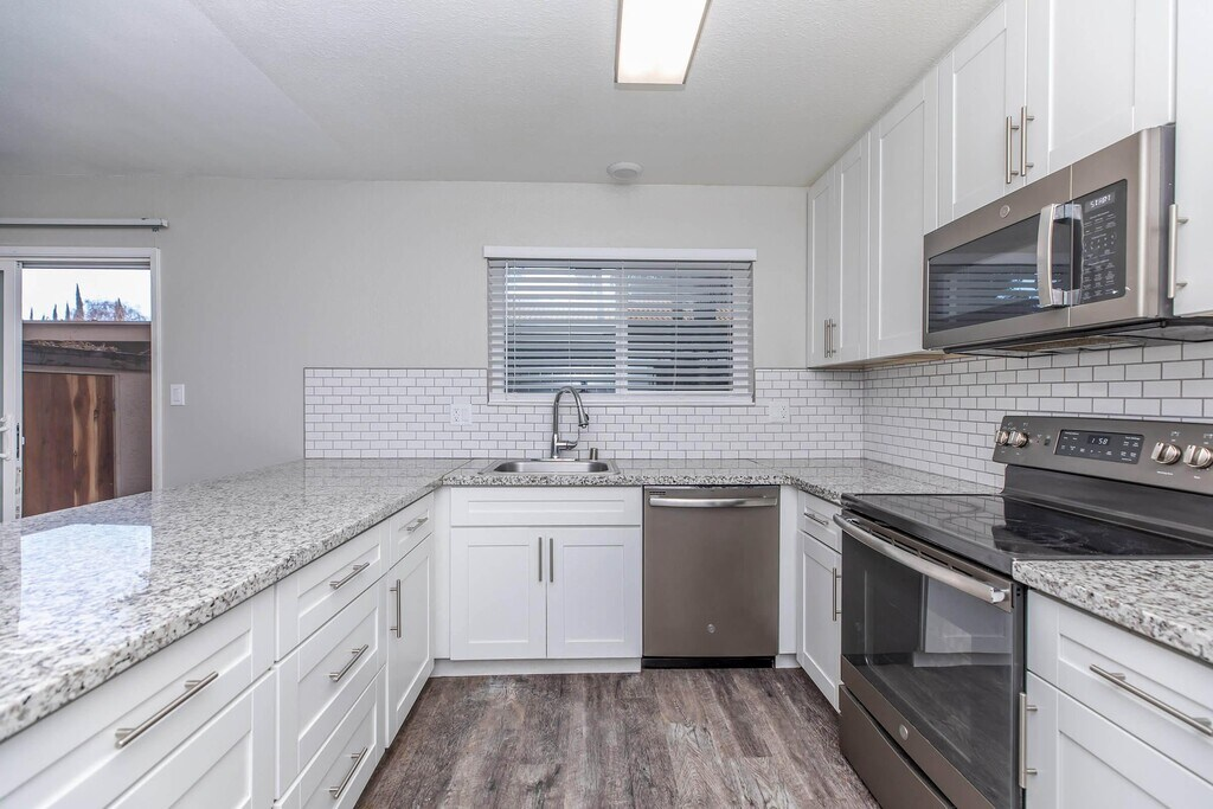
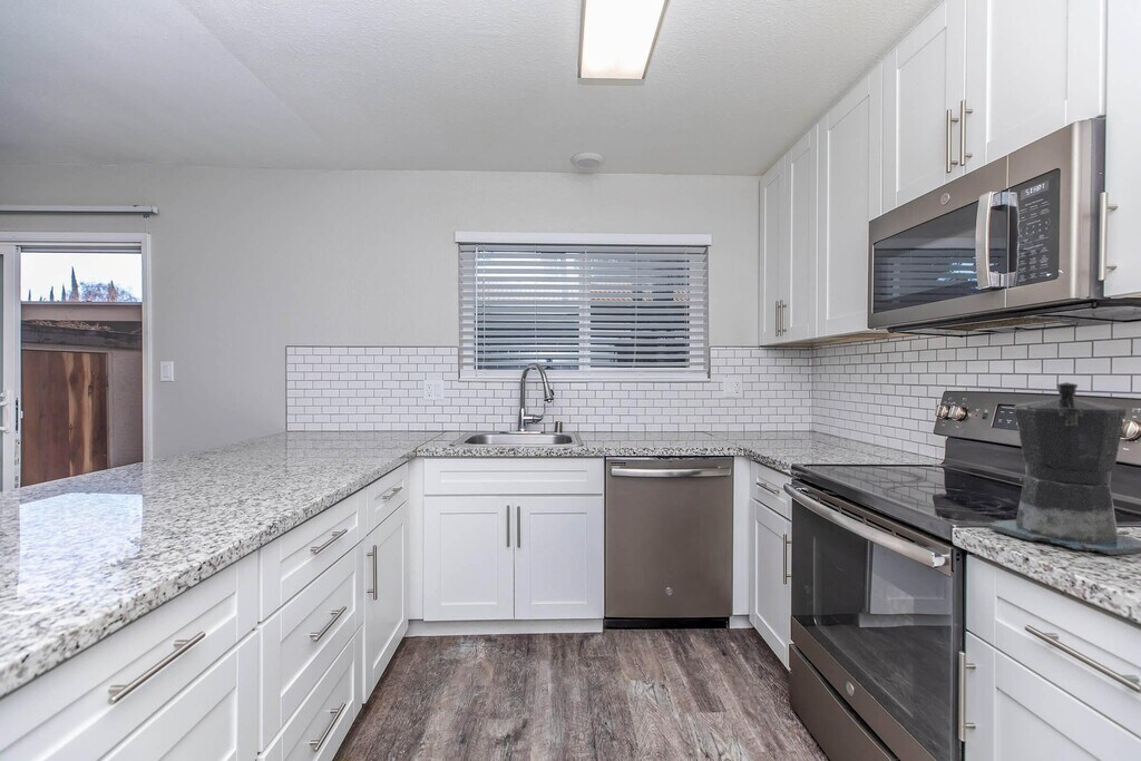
+ coffee maker (1066, 460)
